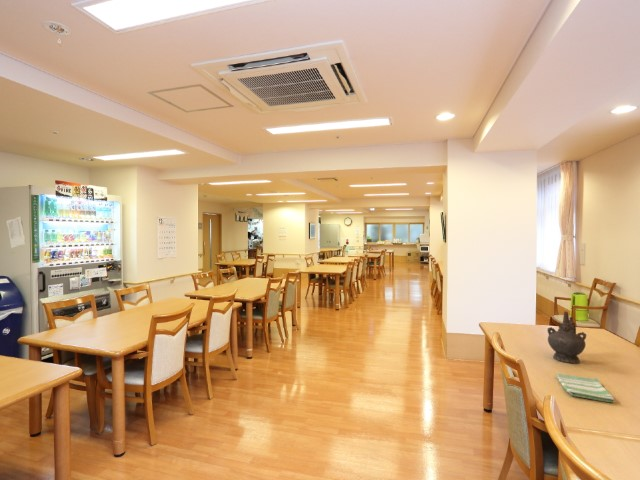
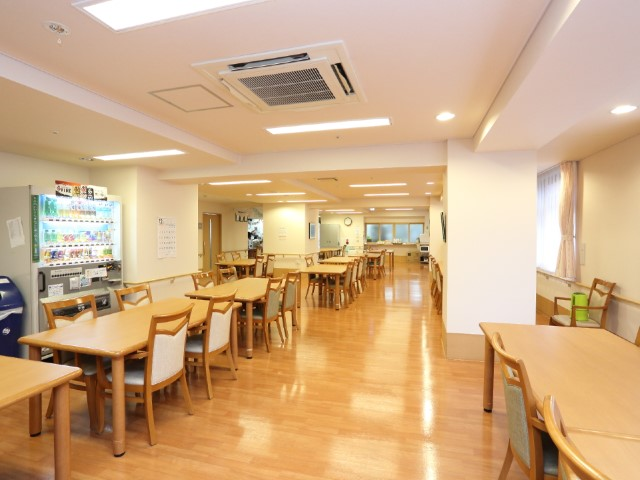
- dish towel (583, 386)
- ceremonial vessel (566, 335)
